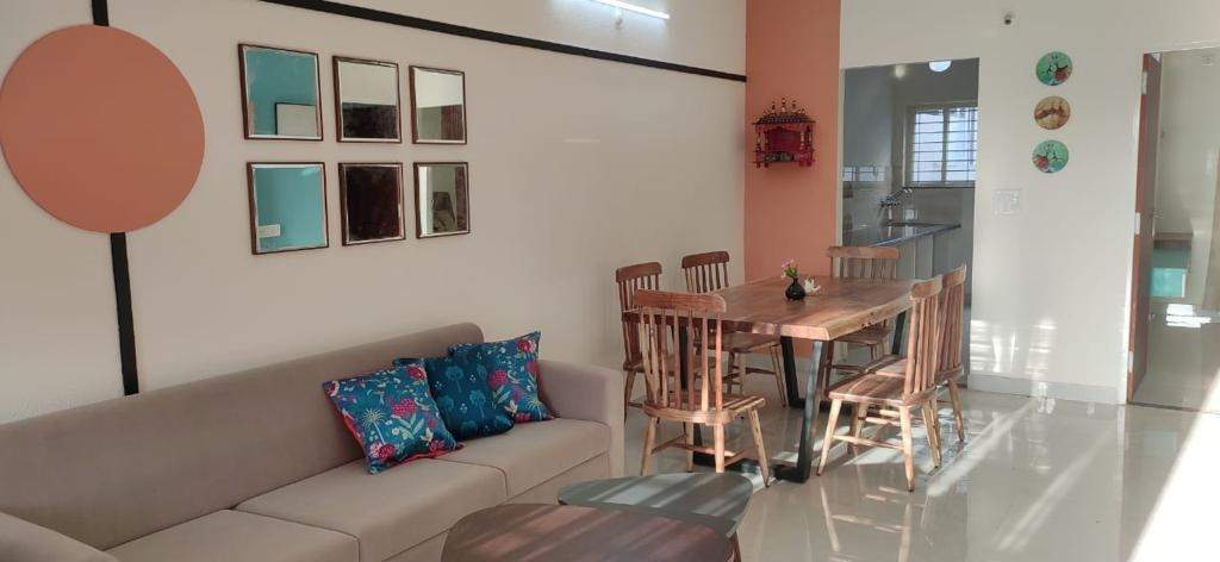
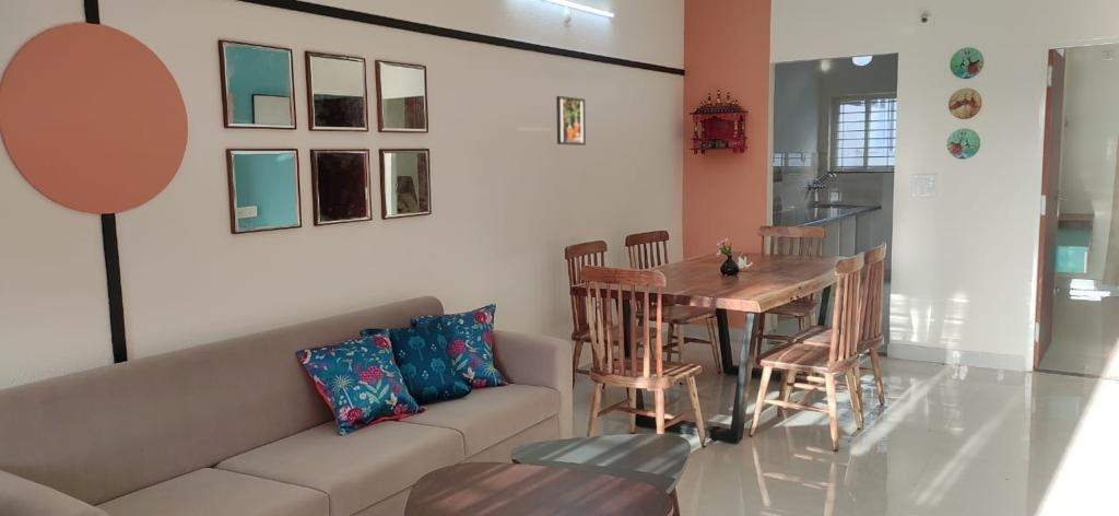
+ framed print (570, 120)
